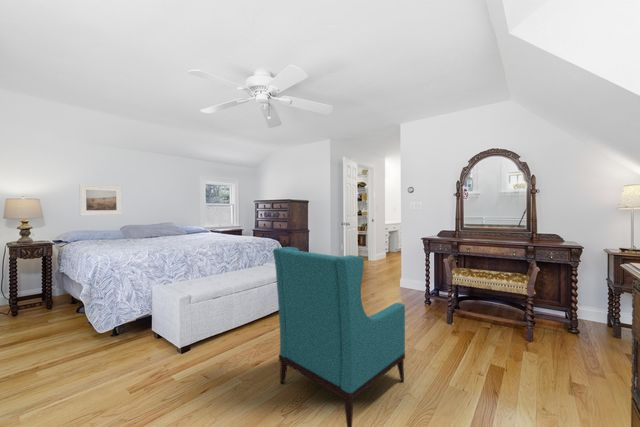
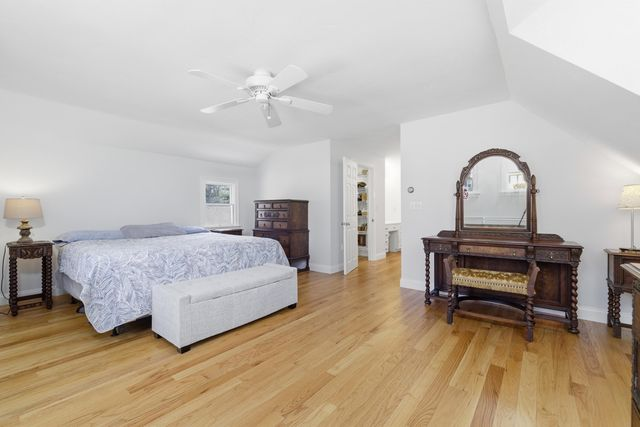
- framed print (101, 200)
- armchair (340, 315)
